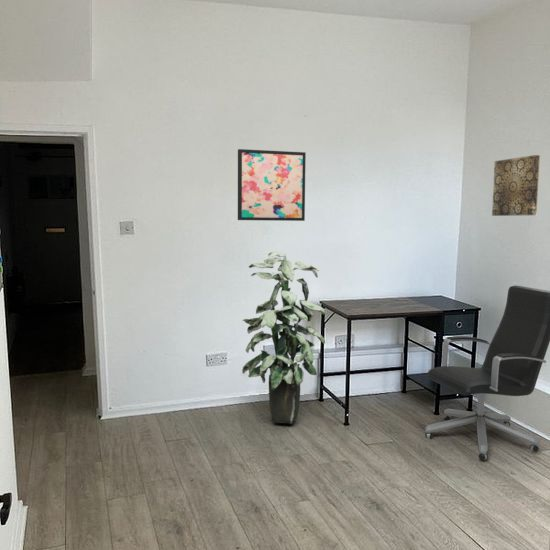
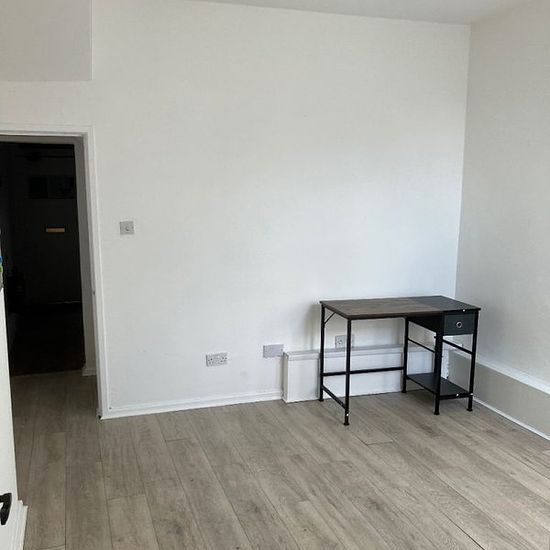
- indoor plant (281, 336)
- wall art (514, 187)
- office chair (483, 363)
- wall art (271, 185)
